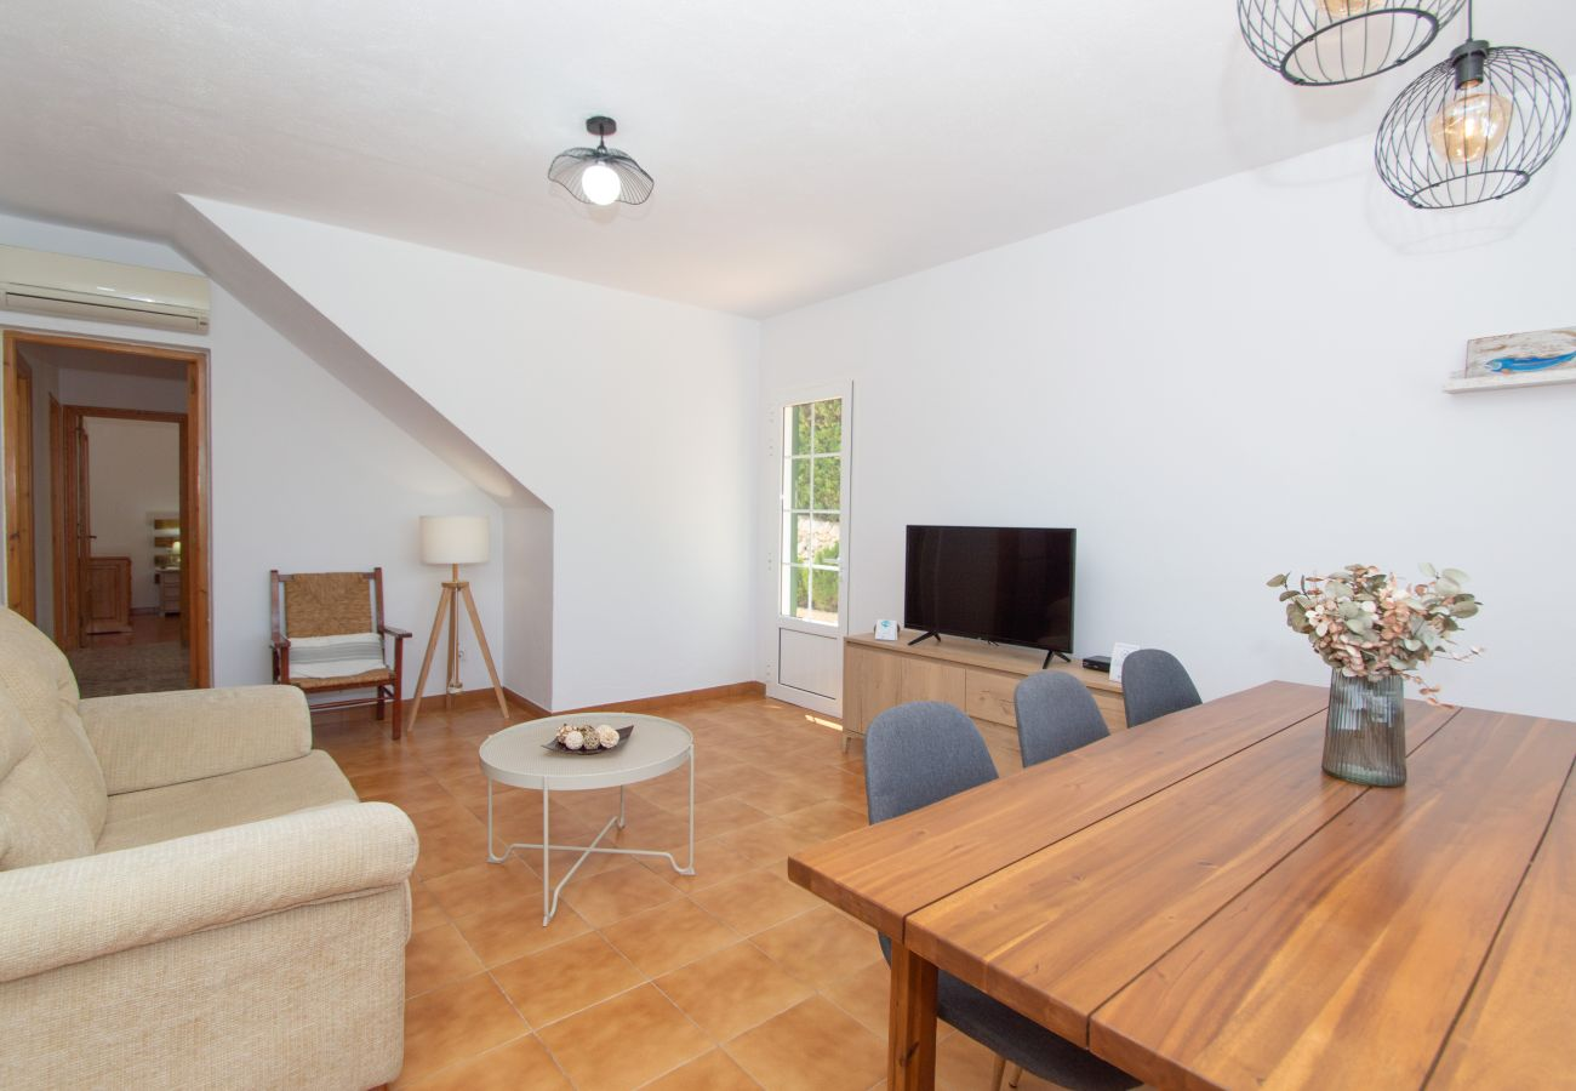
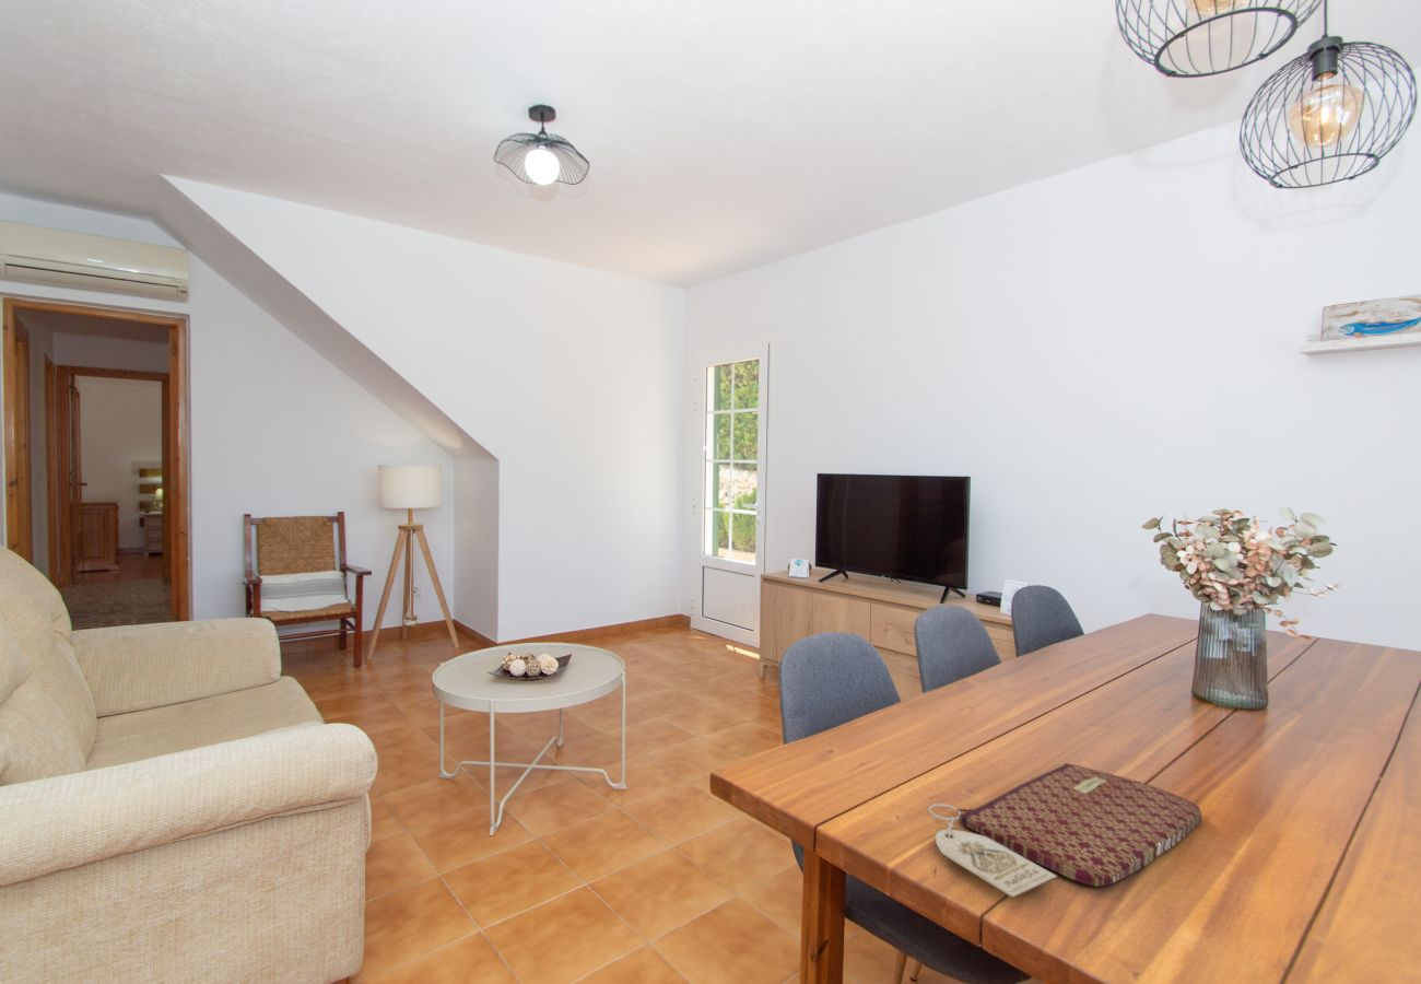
+ placemat (1054, 818)
